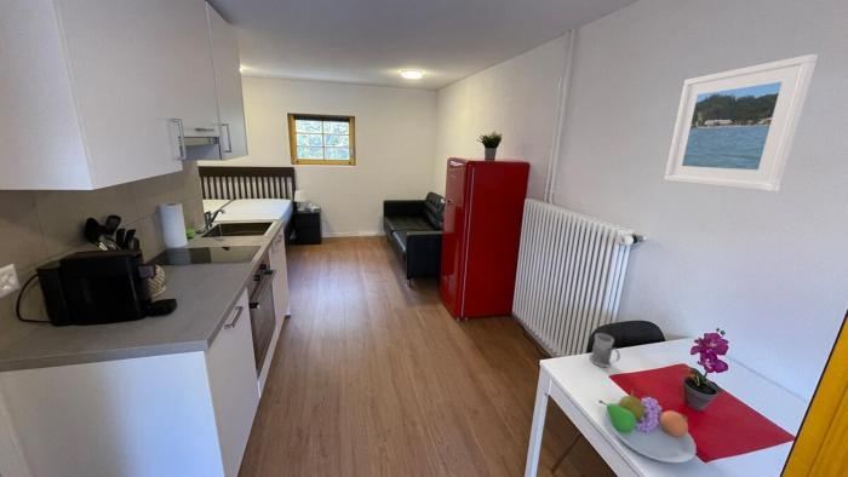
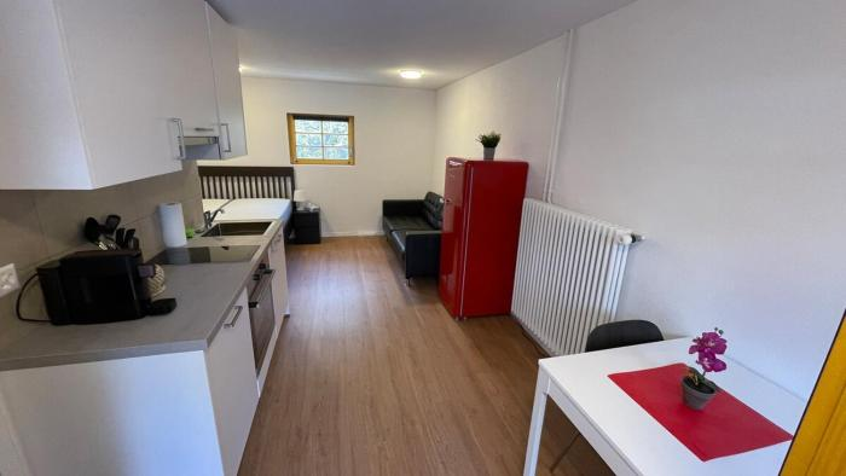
- fruit bowl (646, 420)
- mug (606, 352)
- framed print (726, 128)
